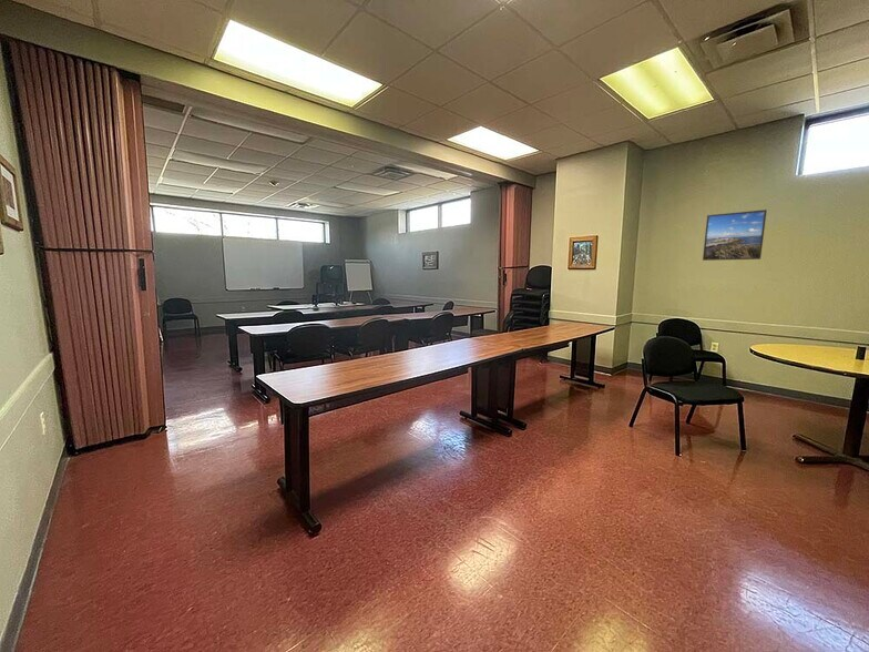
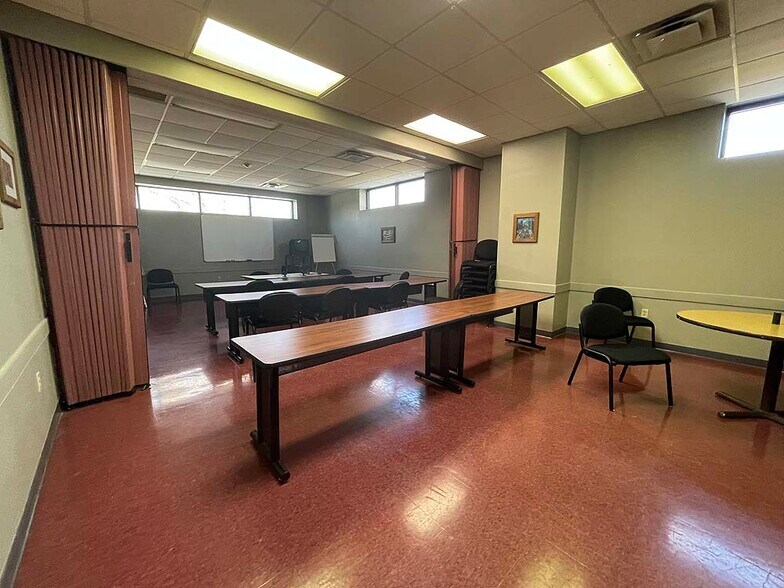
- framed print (733, 236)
